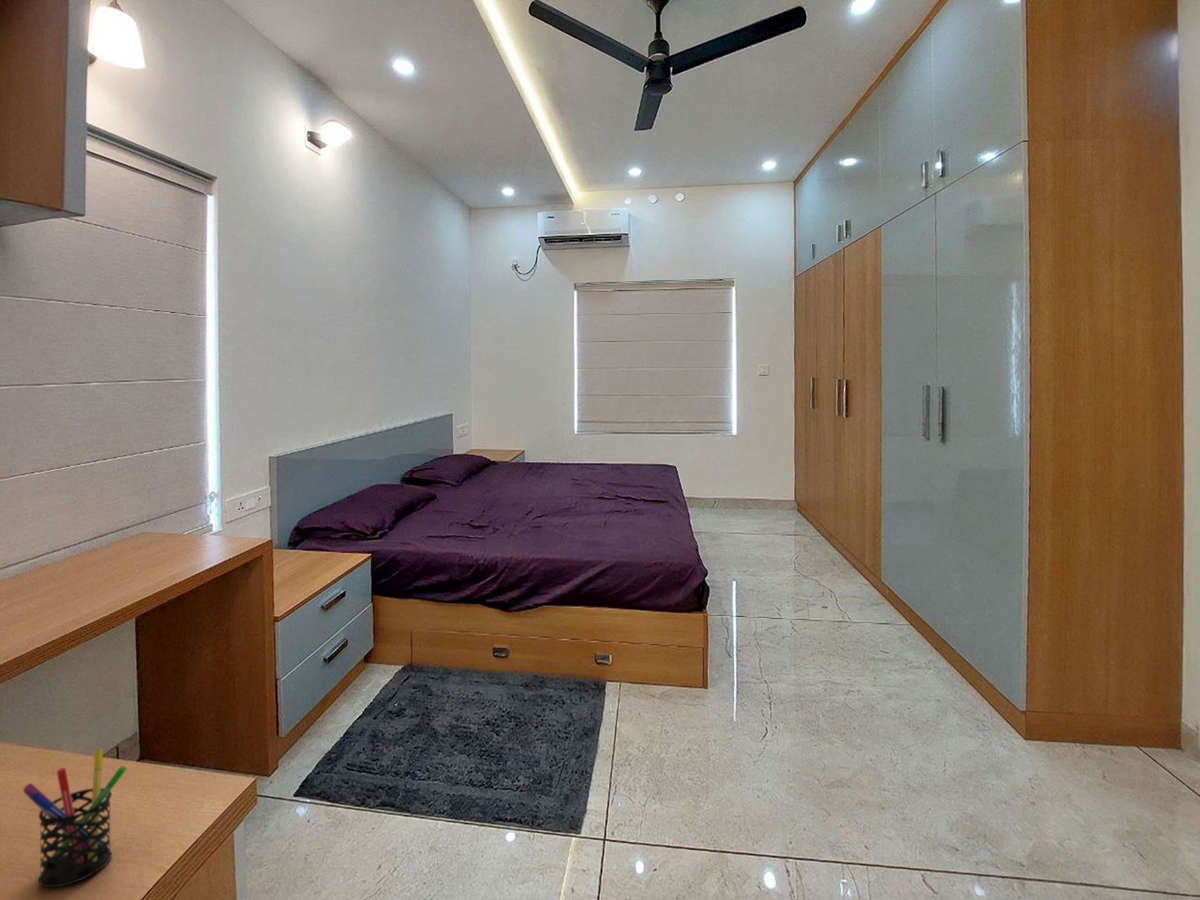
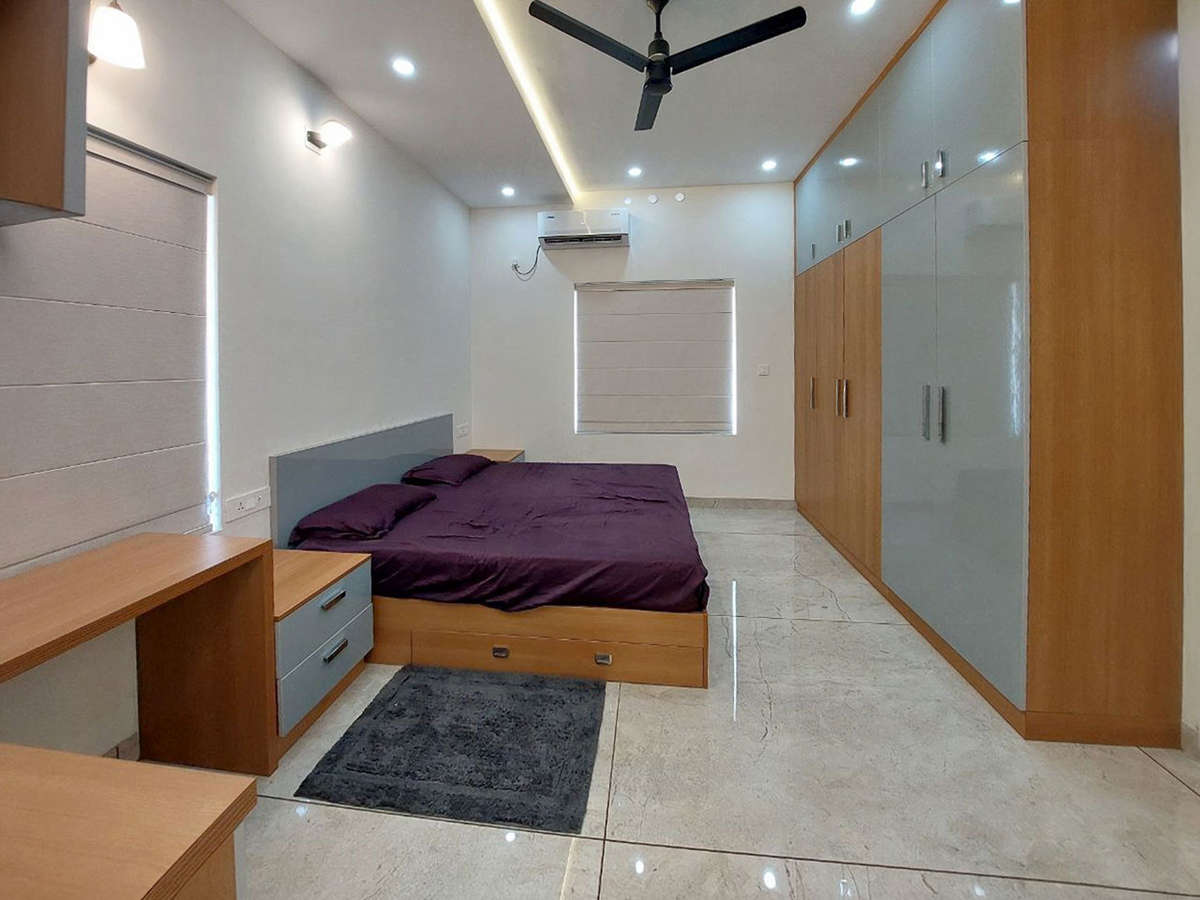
- pen holder (82, 812)
